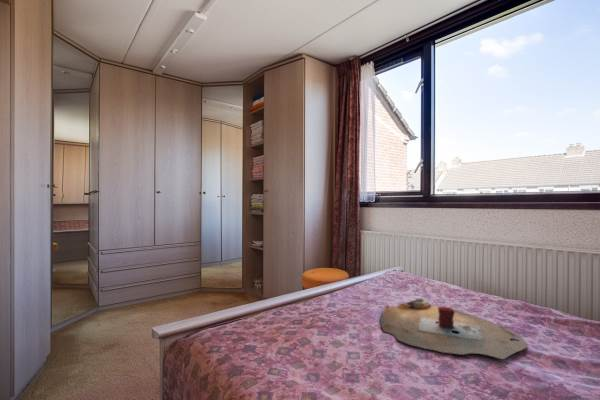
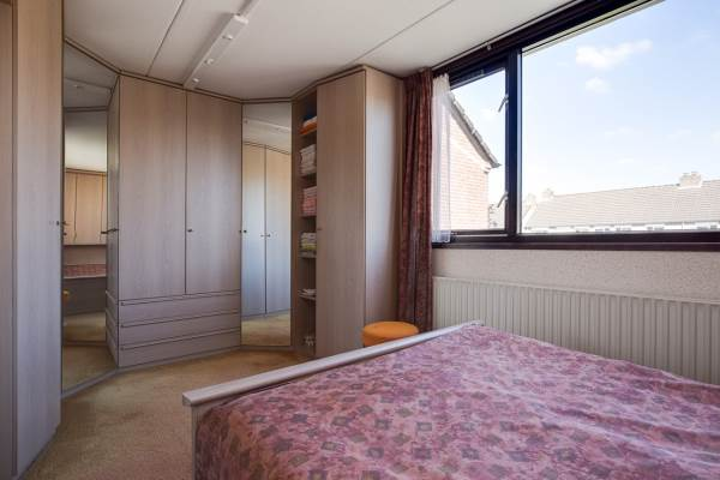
- tray (443, 318)
